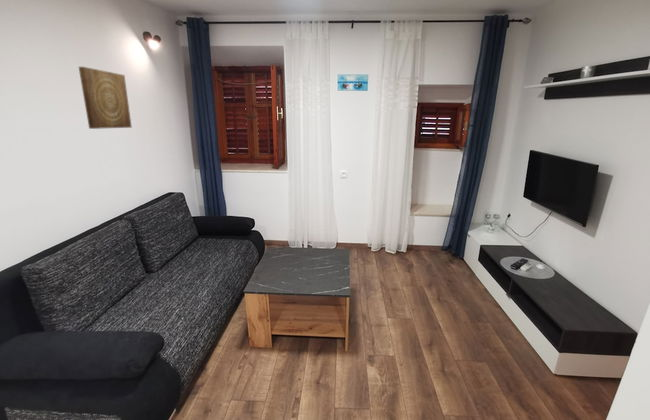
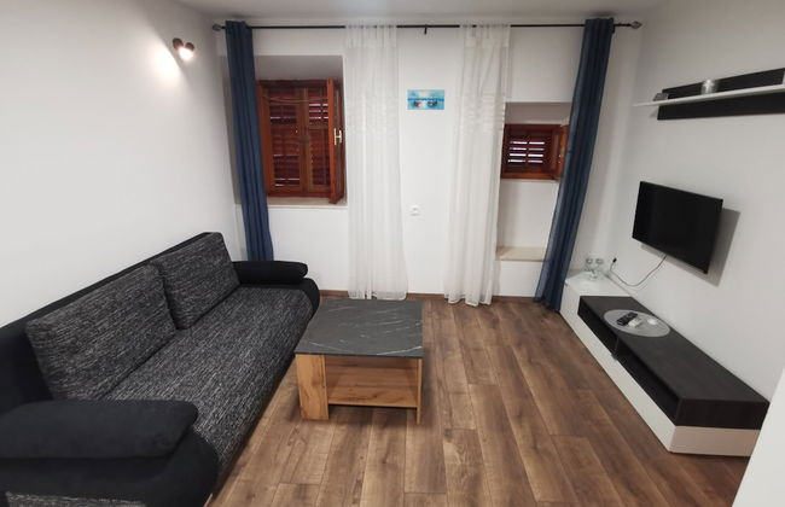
- wall art (107, 100)
